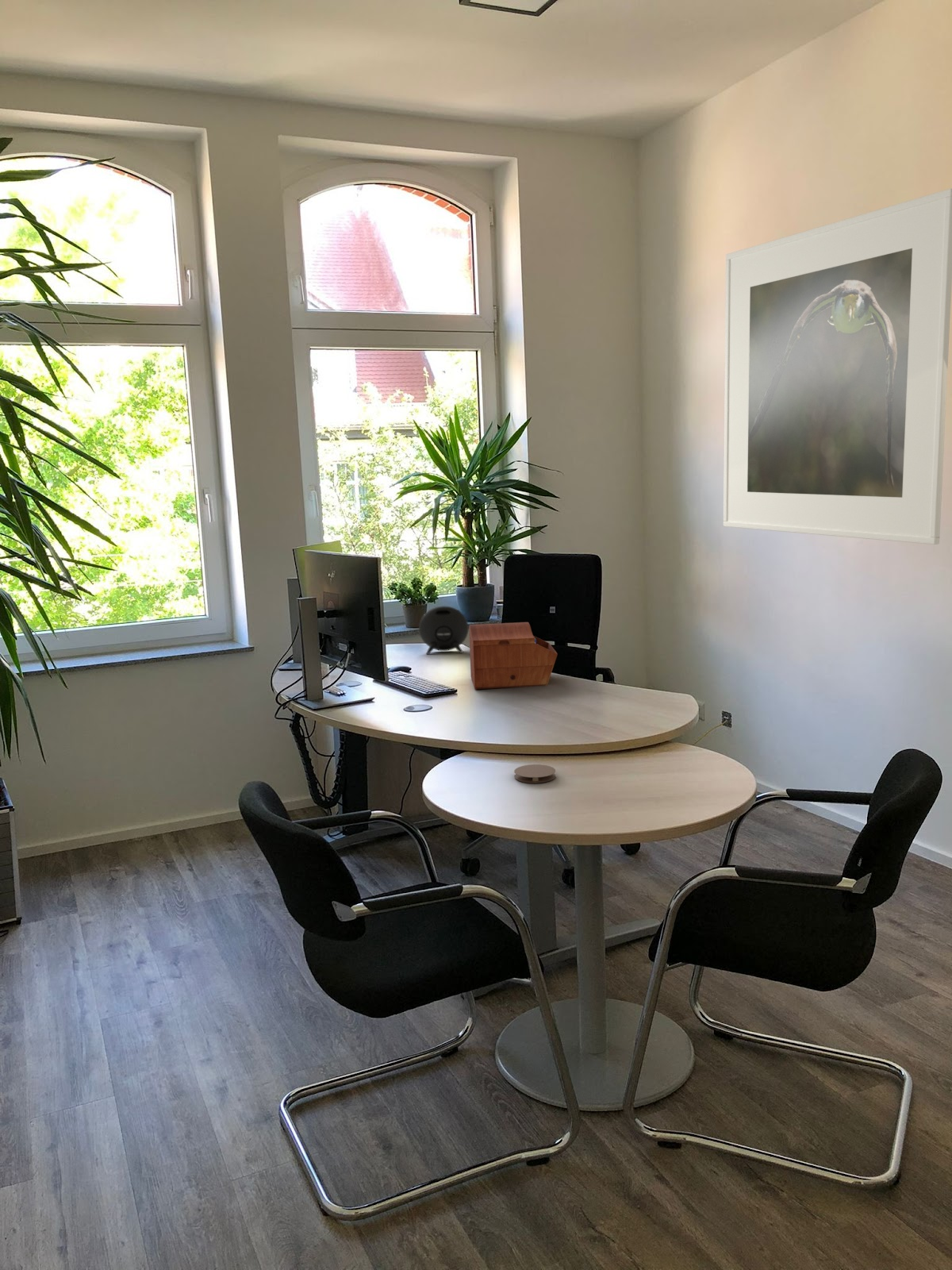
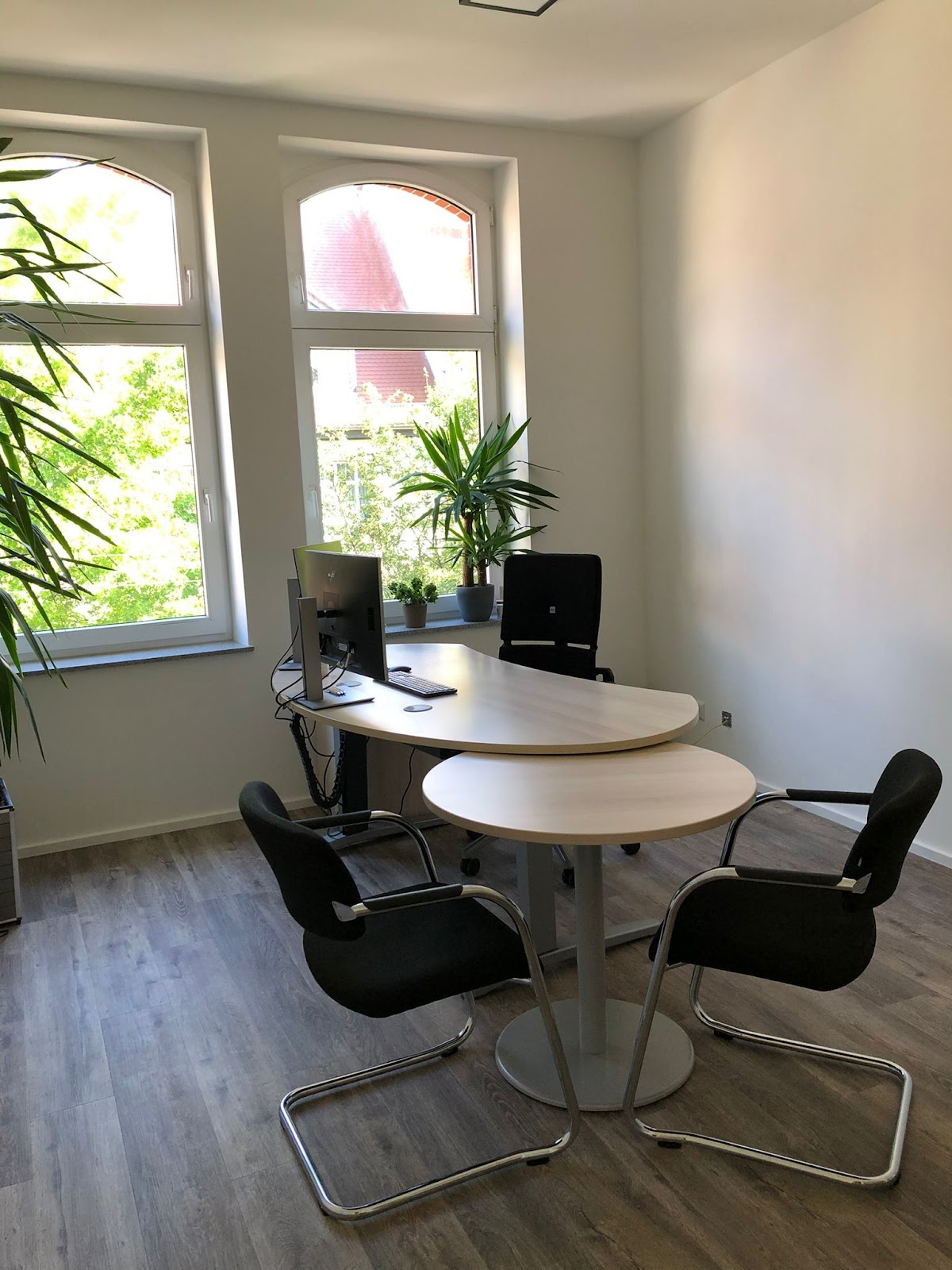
- speaker (443, 628)
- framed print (821, 383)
- sewing box (512, 654)
- coaster (535, 773)
